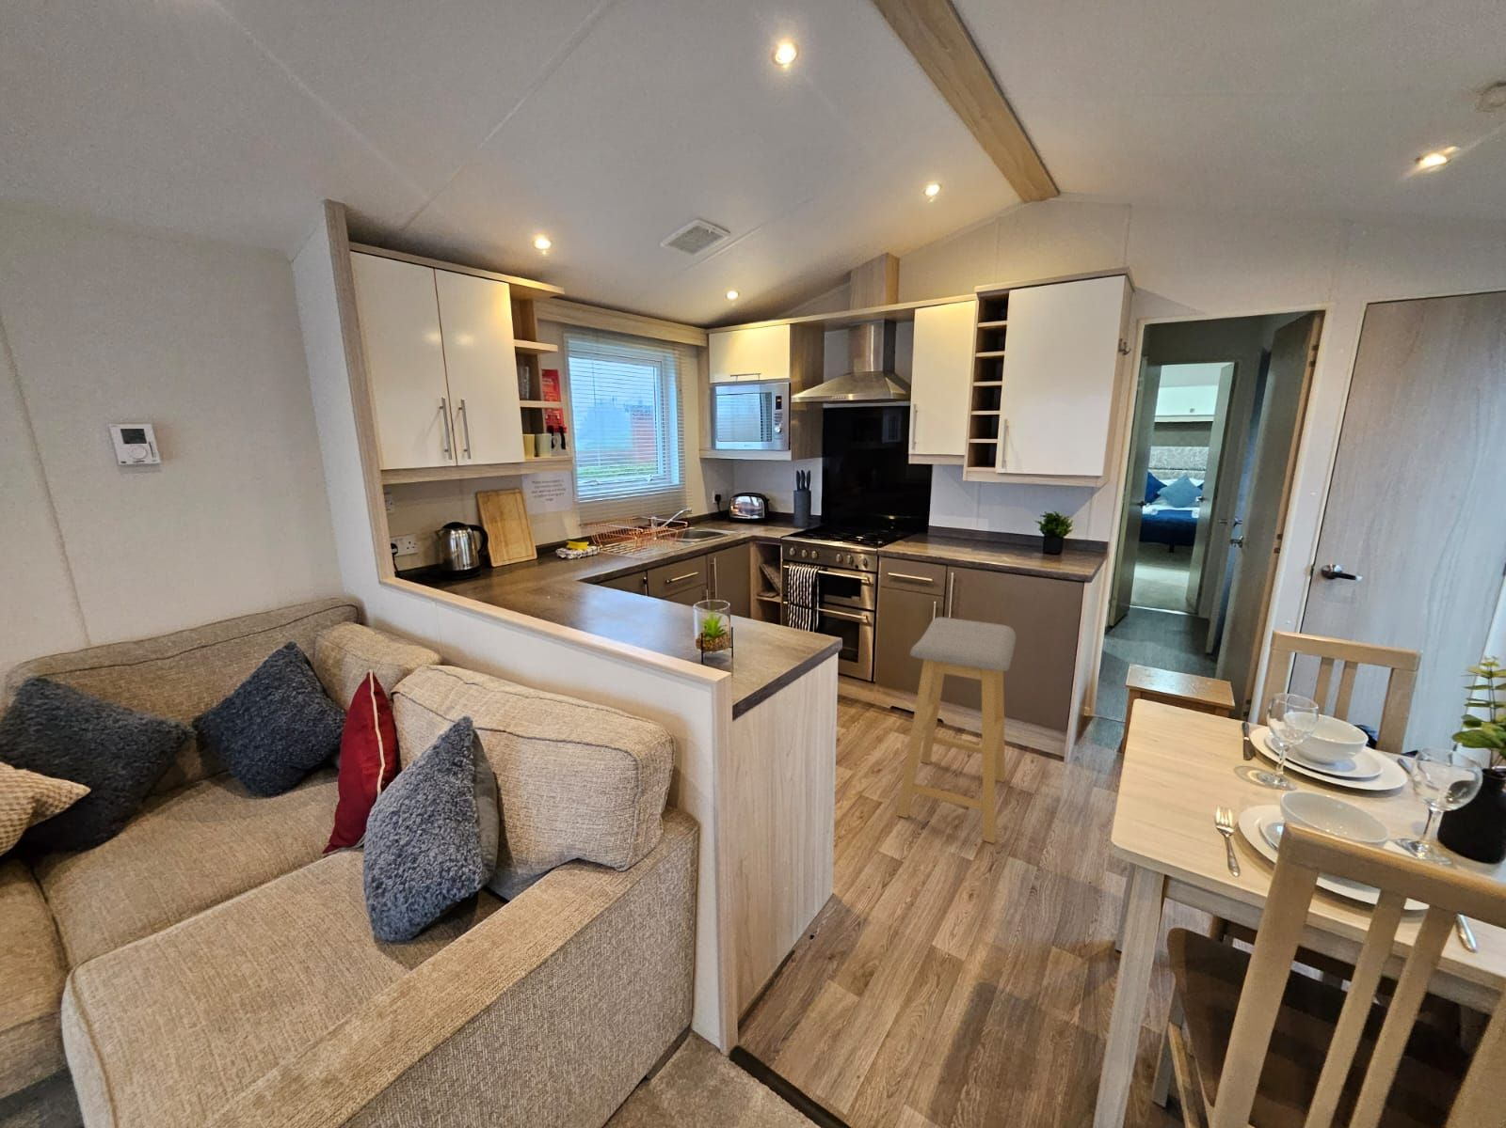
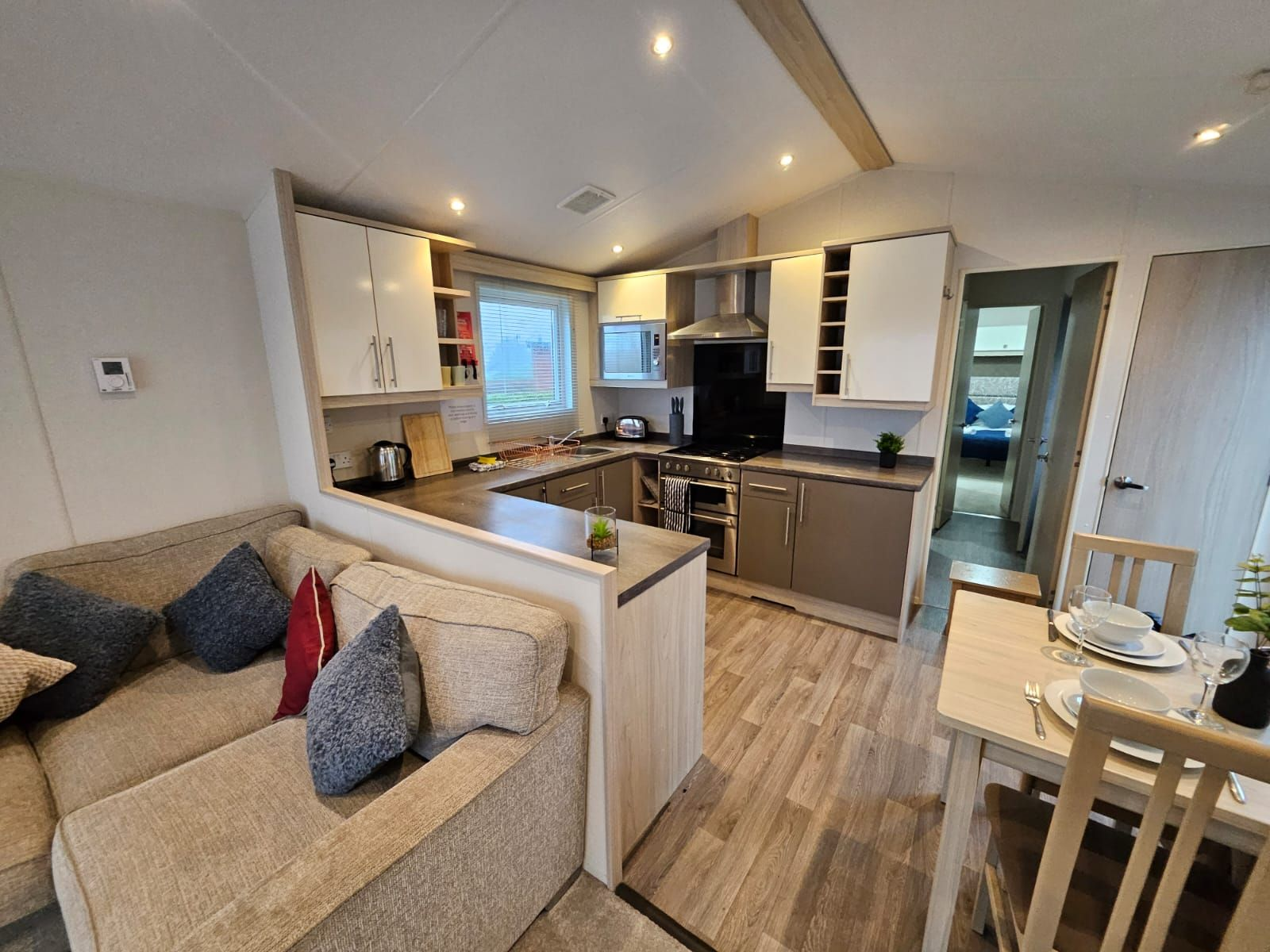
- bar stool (938, 716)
